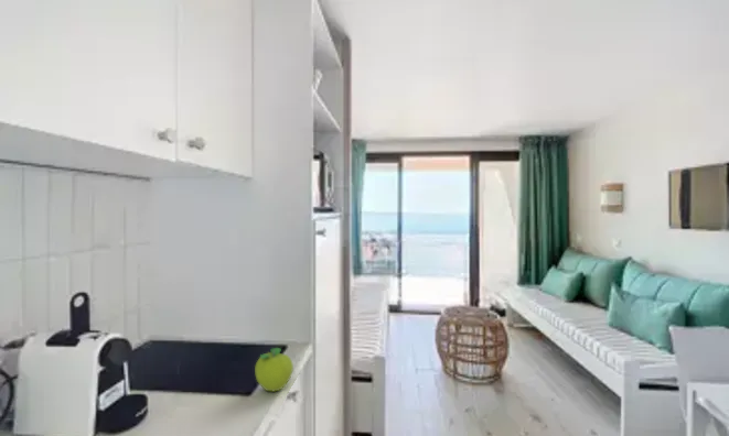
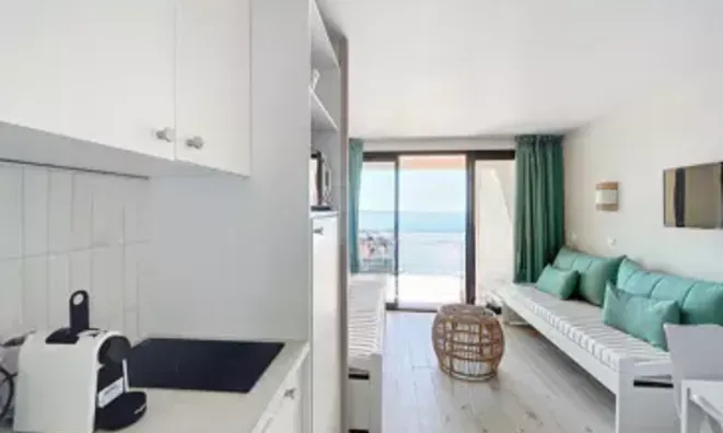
- fruit (274, 369)
